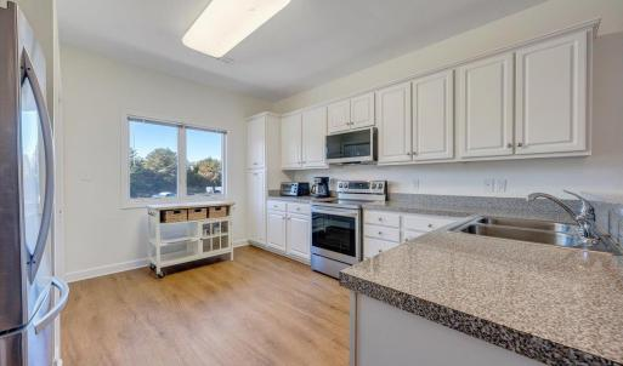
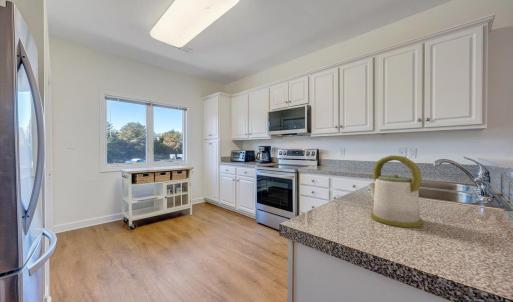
+ kettle (391, 186)
